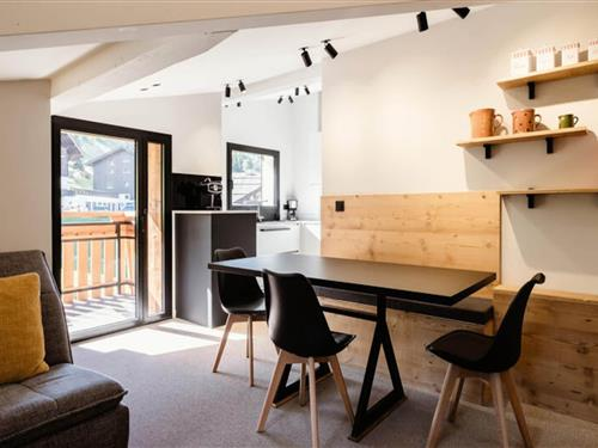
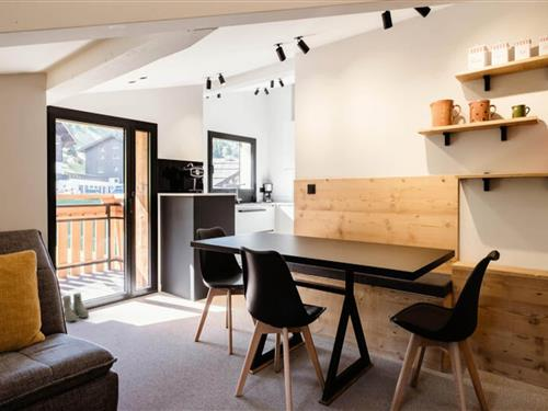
+ boots (75, 306)
